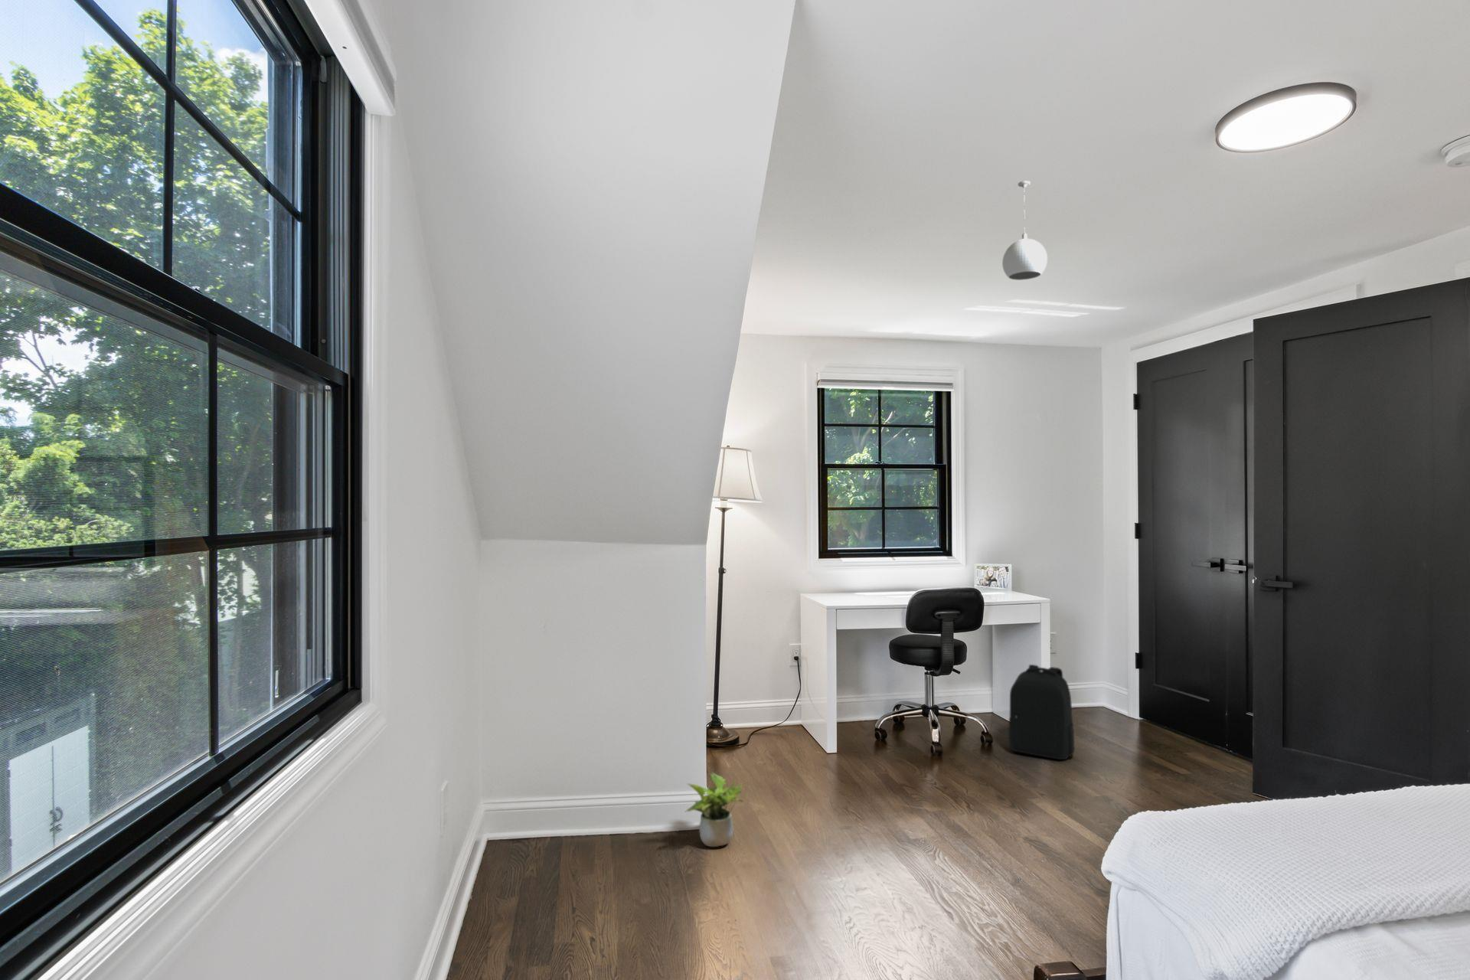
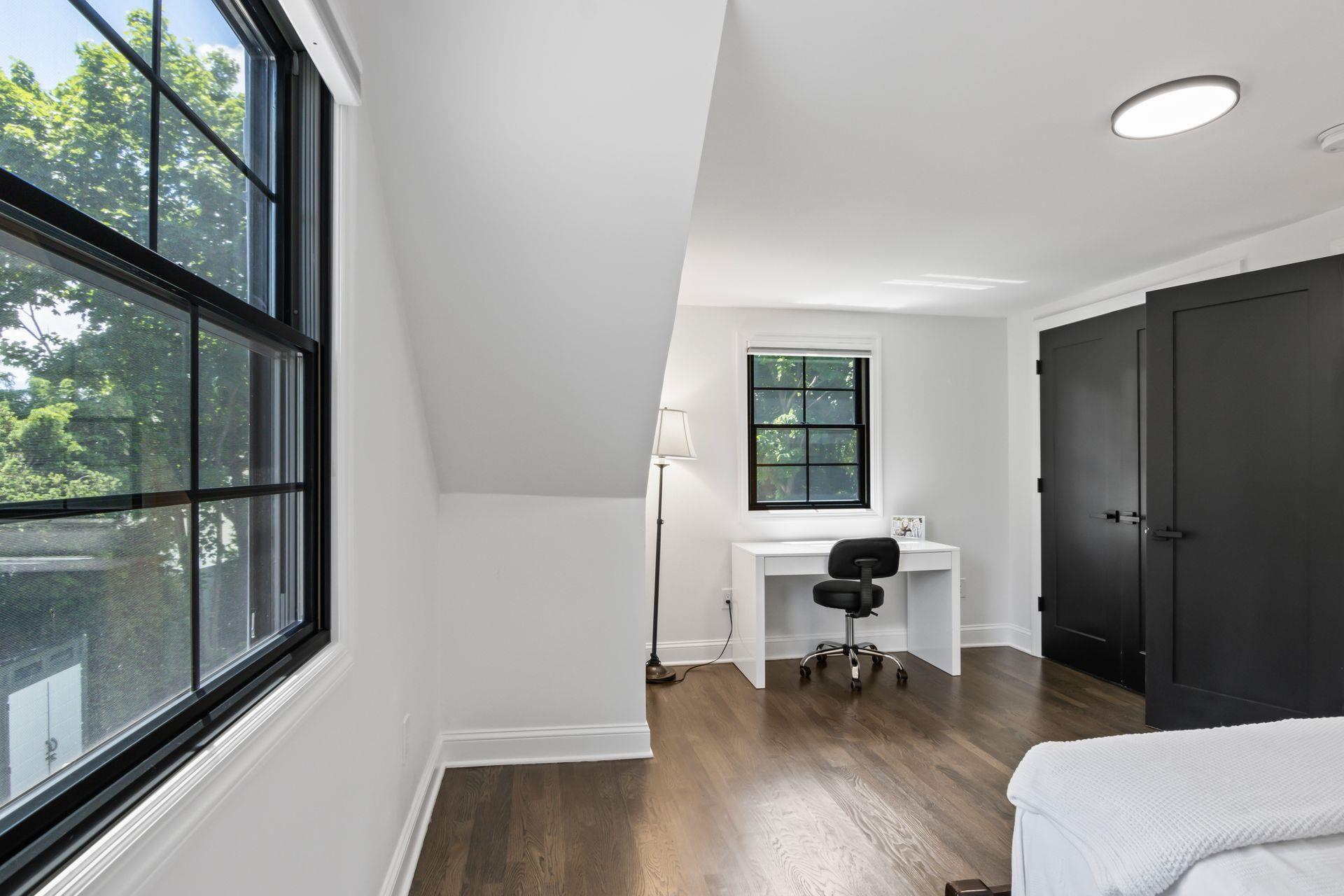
- potted plant (713, 808)
- backpack (1042, 709)
- pendant light (1025, 229)
